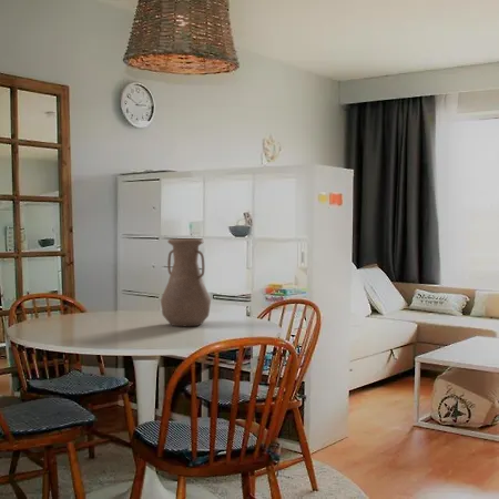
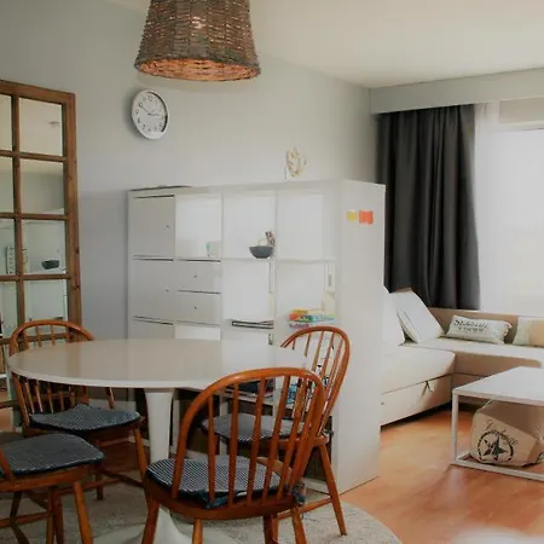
- vase (185, 282)
